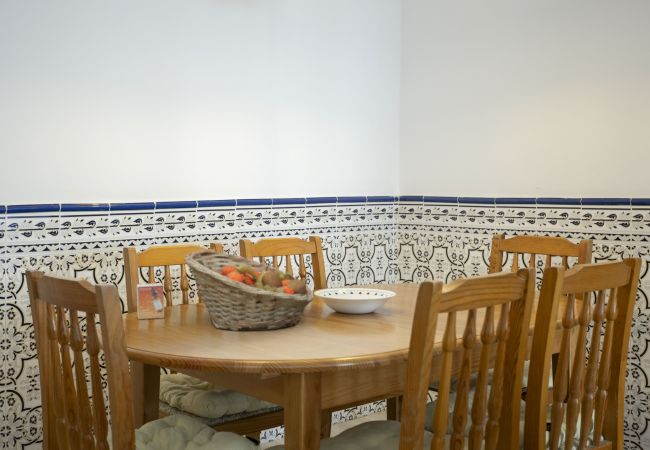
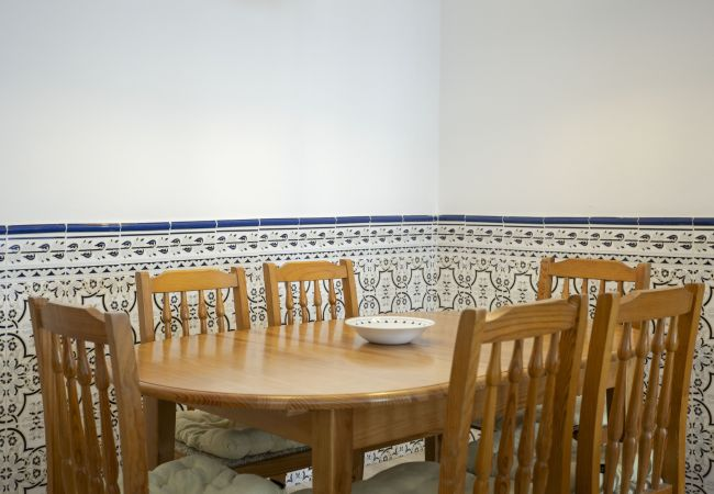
- small box (150, 300)
- fruit basket (250, 286)
